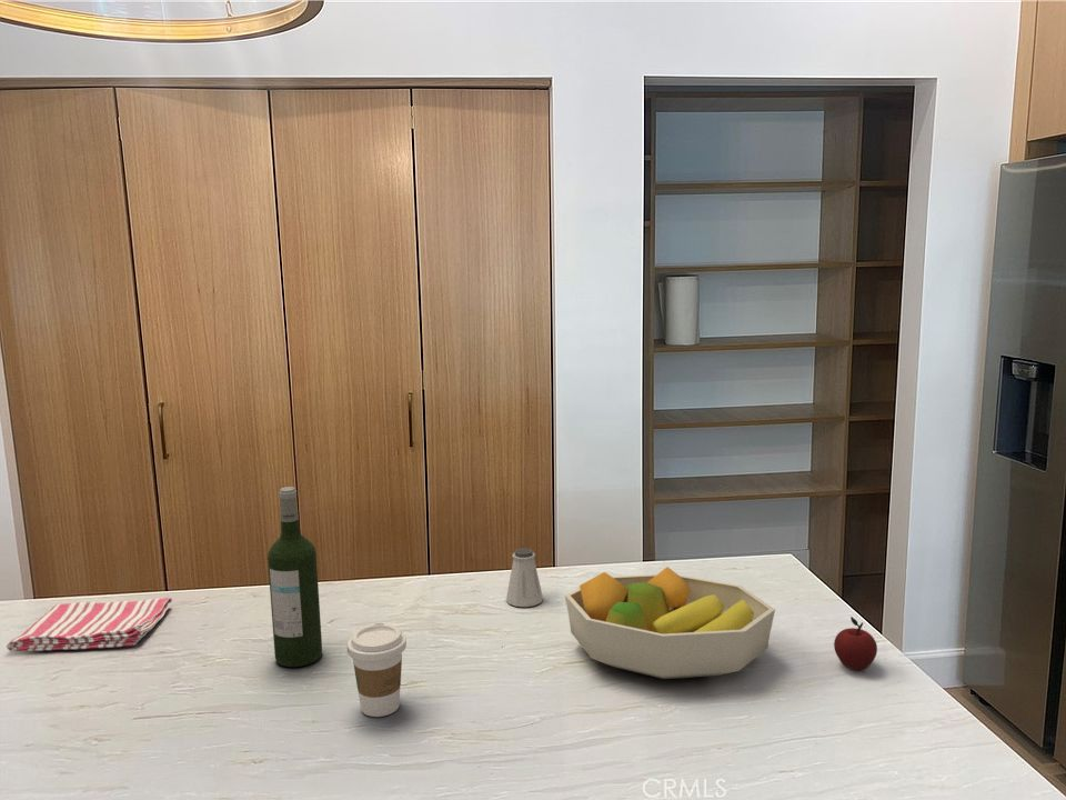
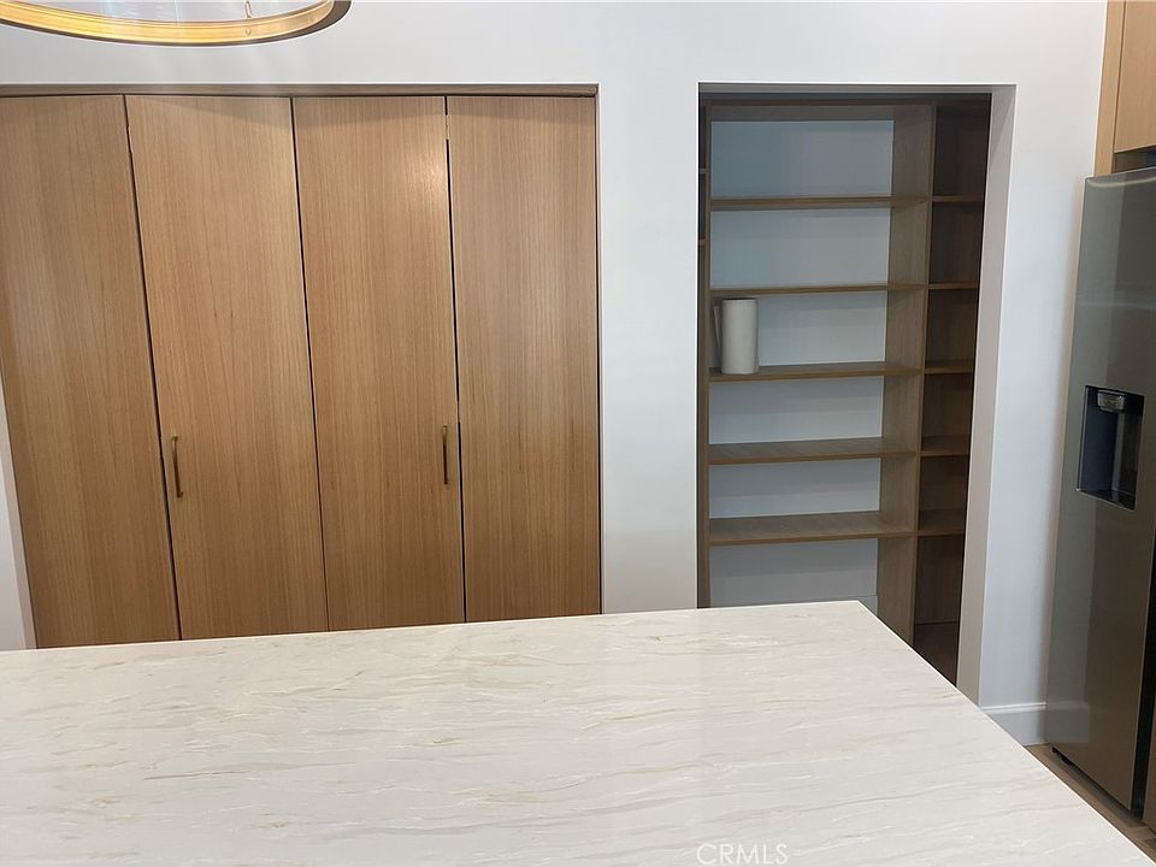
- fruit bowl (666, 616)
- apple (855, 643)
- dish towel (93, 620)
- wine bottle (293, 573)
- coffee cup (378, 670)
- saltshaker (524, 574)
